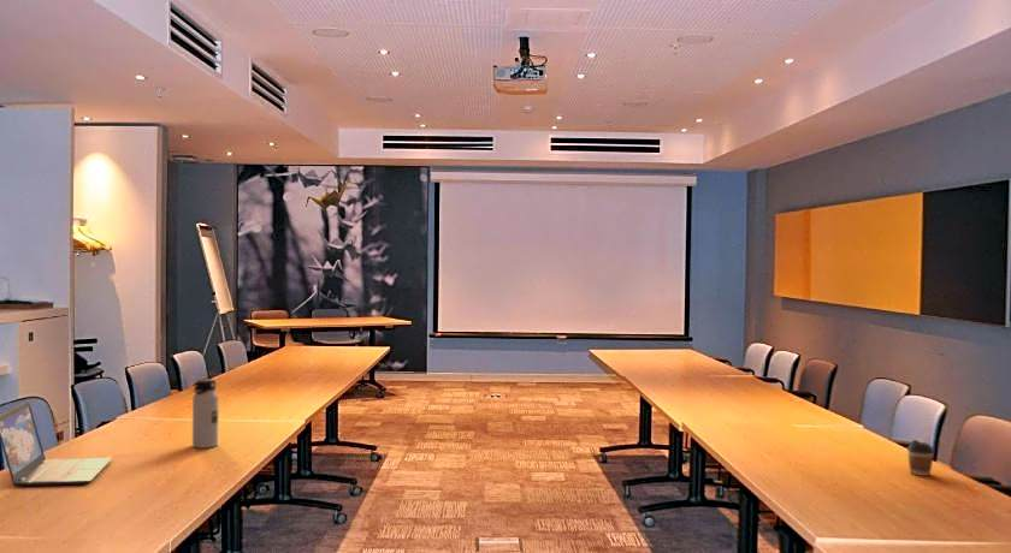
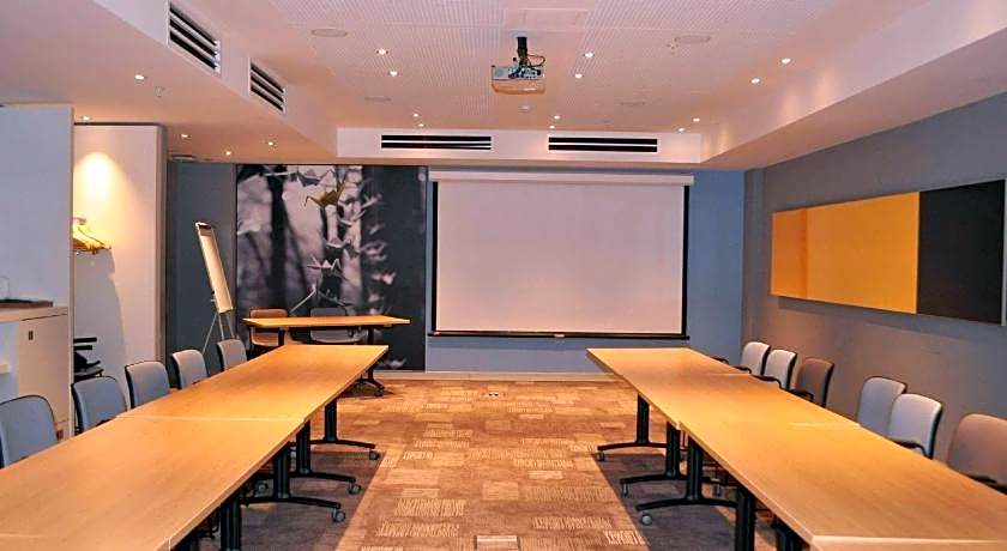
- laptop (41, 446)
- water bottle (205, 412)
- coffee cup (920, 457)
